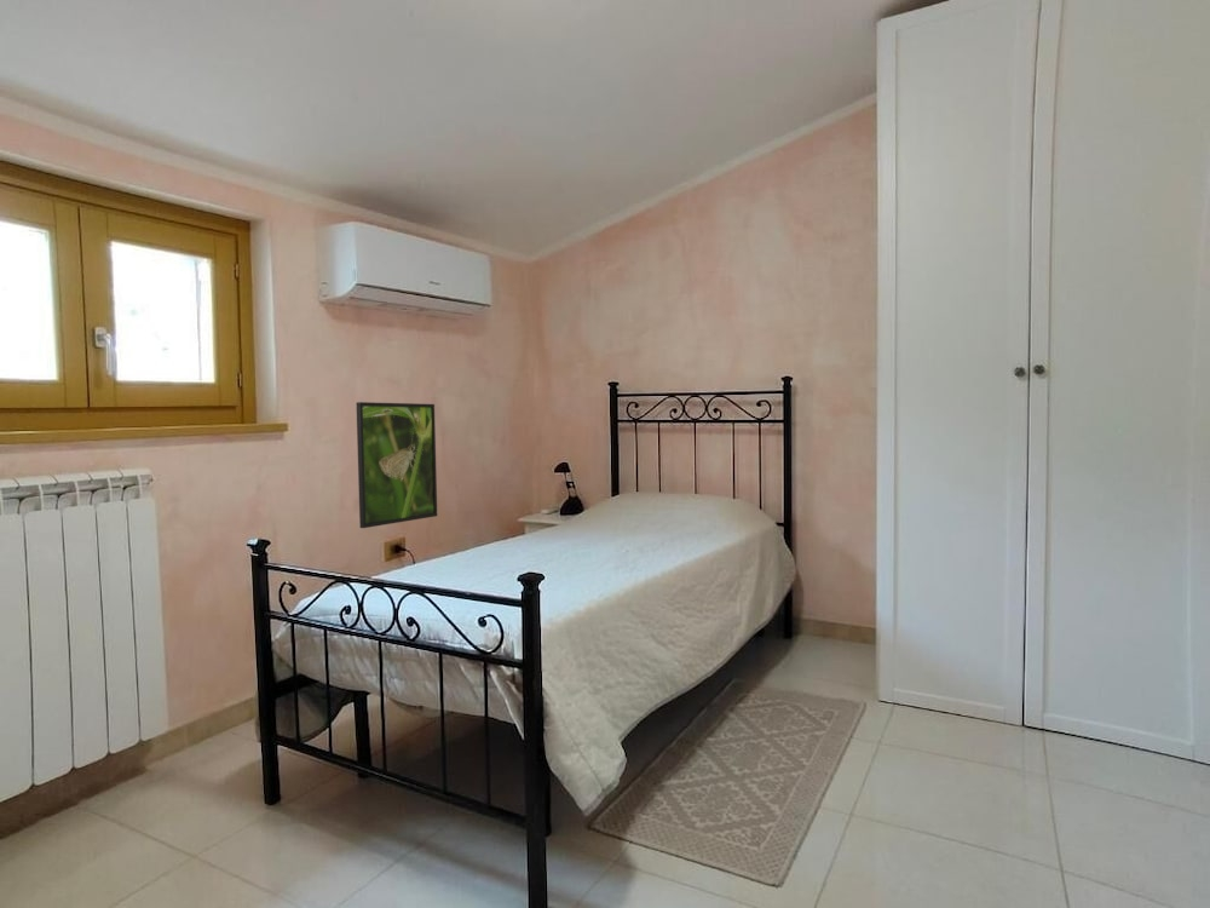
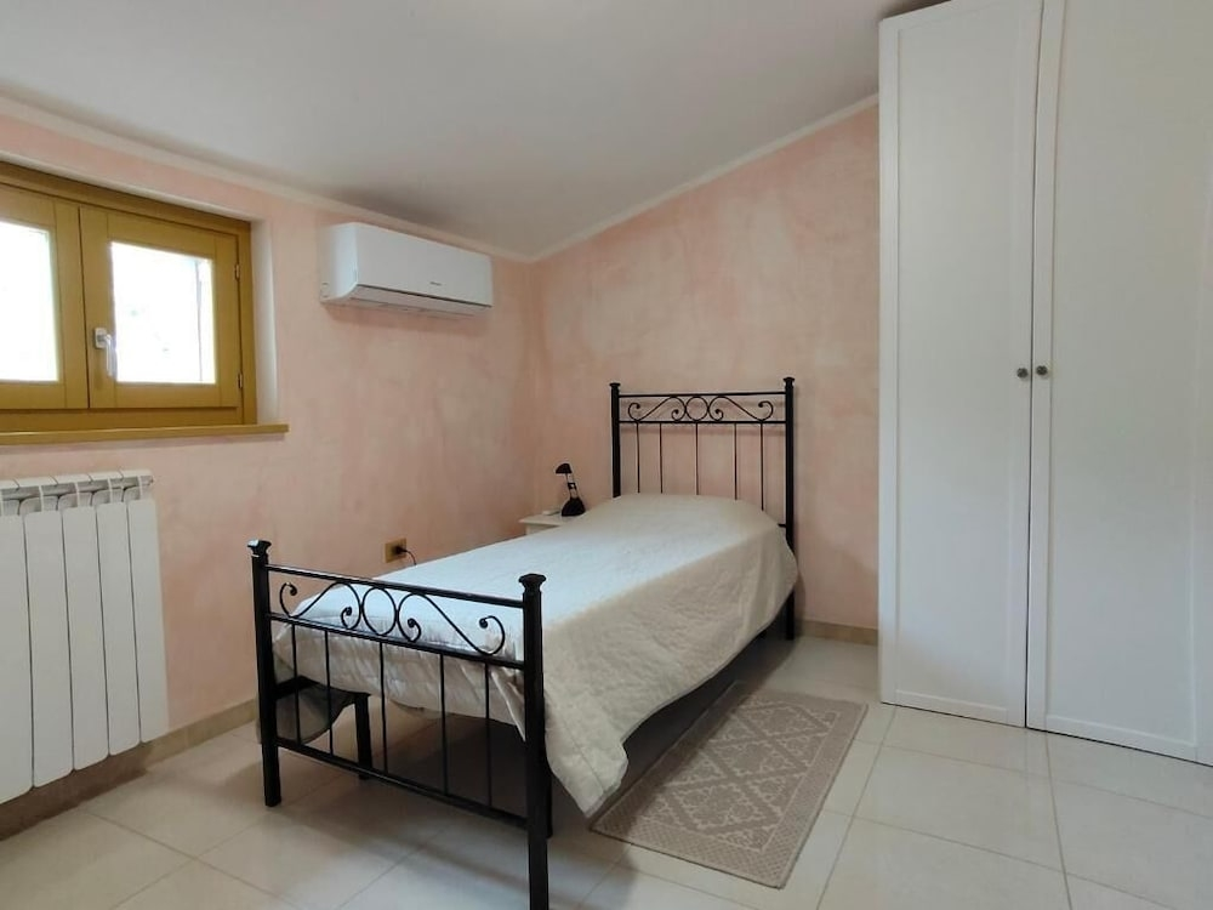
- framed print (398, 462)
